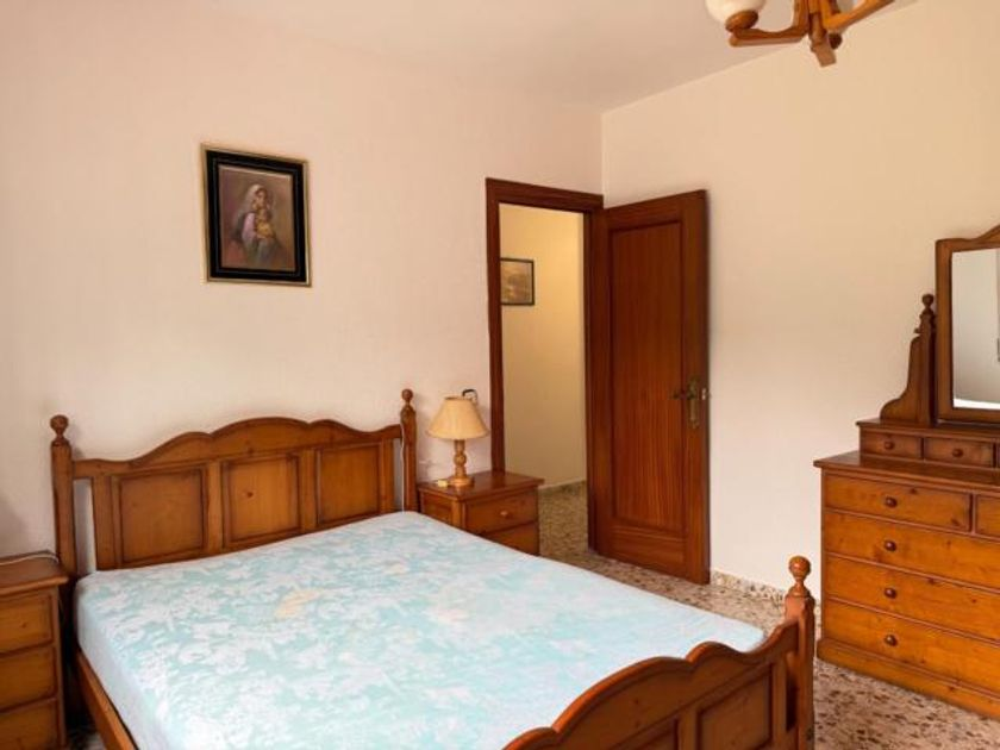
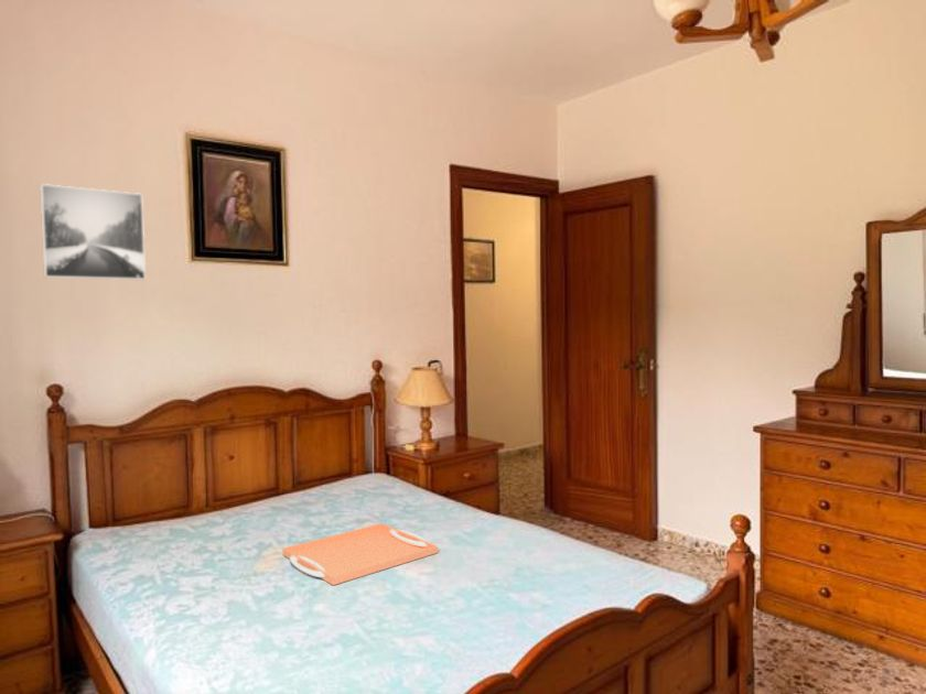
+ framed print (95, 234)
+ serving tray (359, 550)
